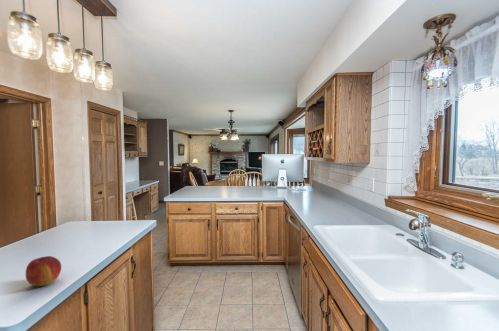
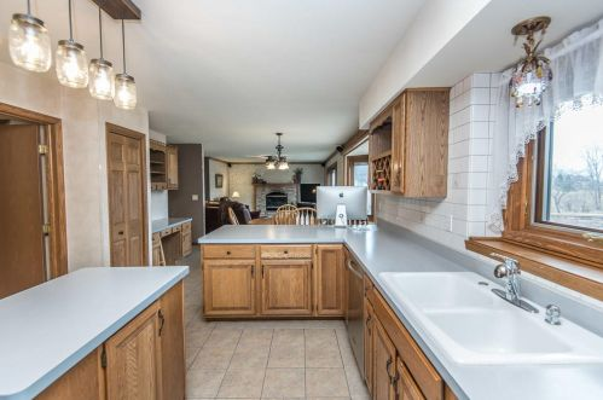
- apple (44, 270)
